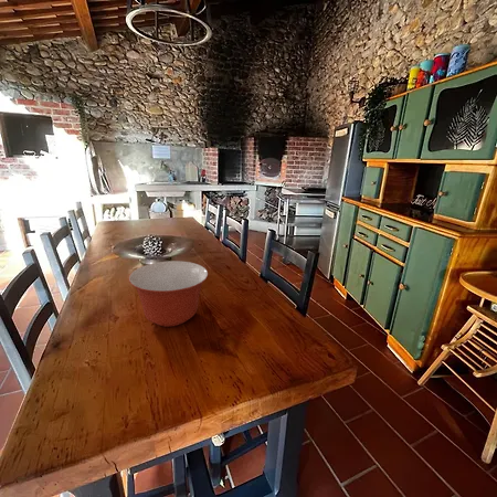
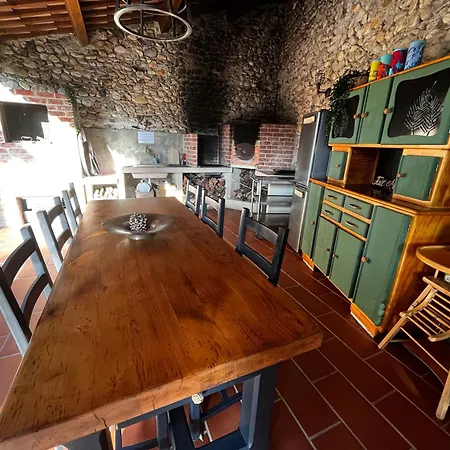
- mixing bowl (170, 295)
